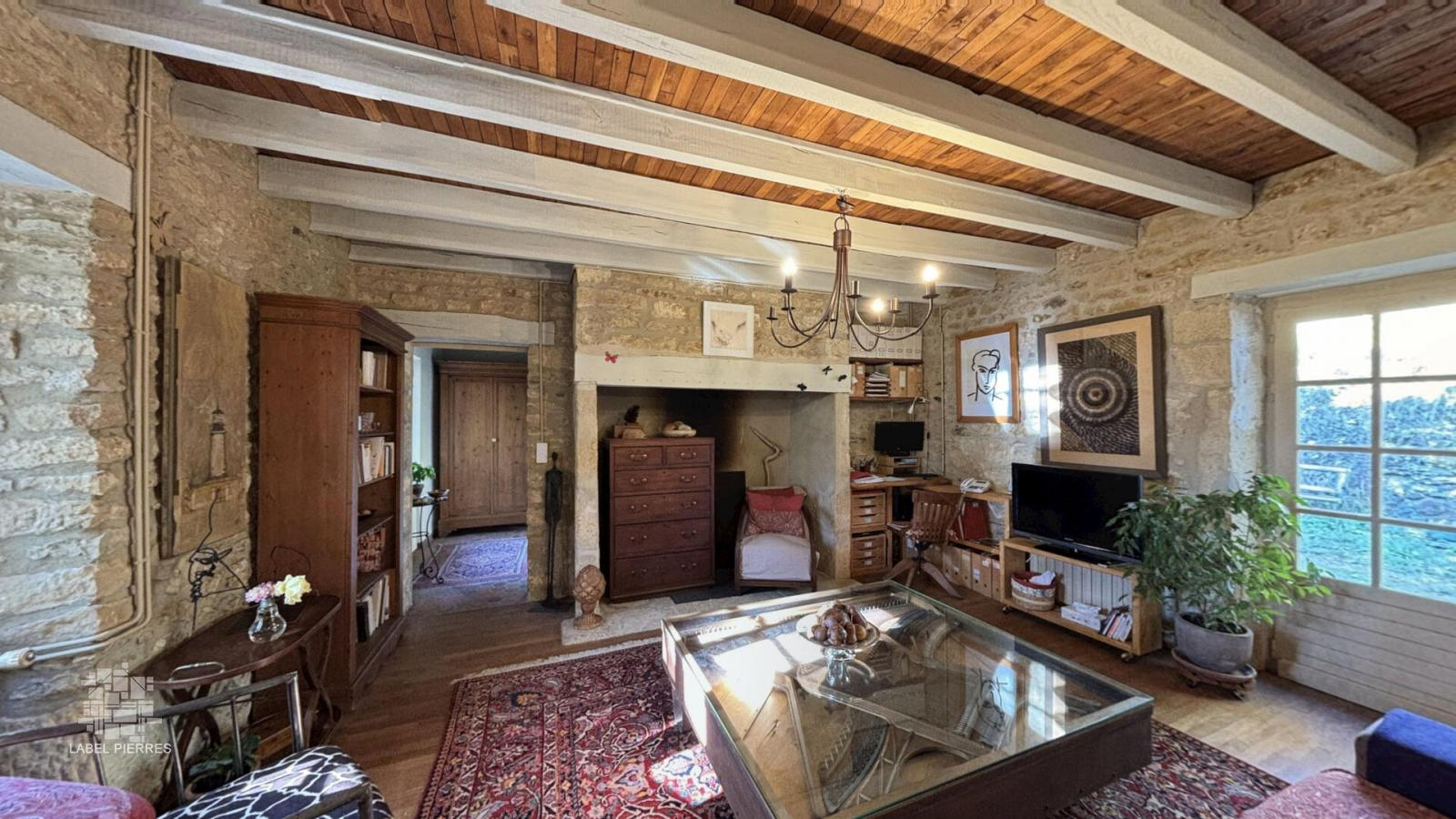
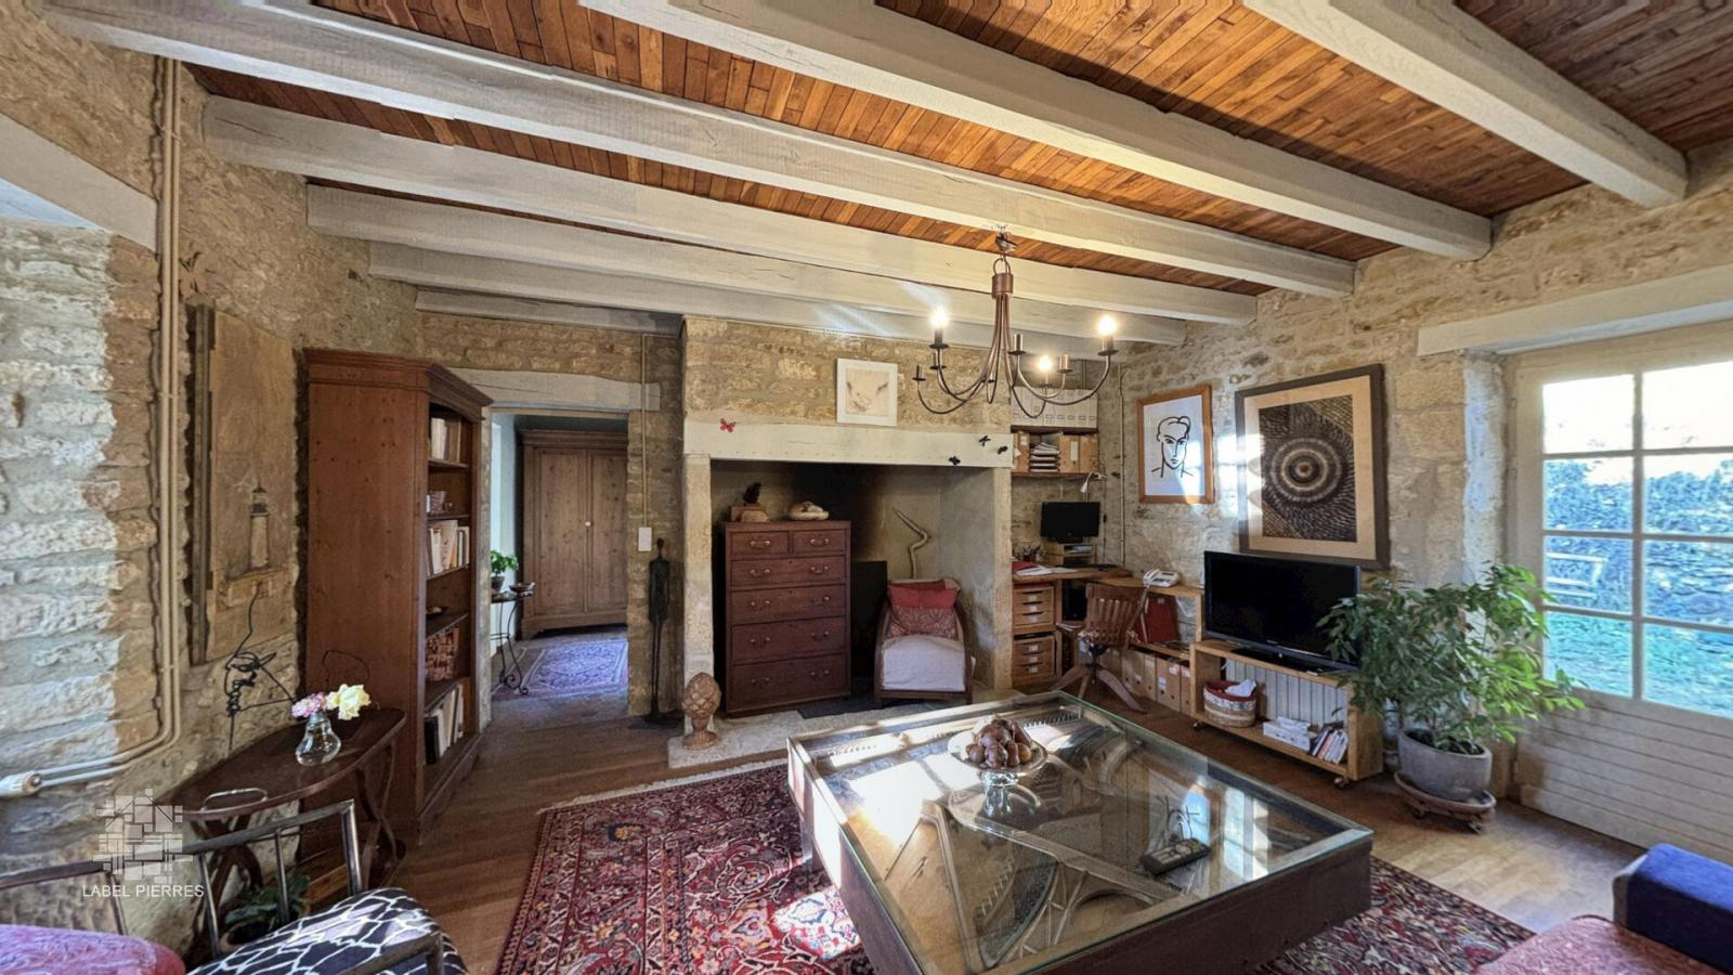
+ remote control (1175, 855)
